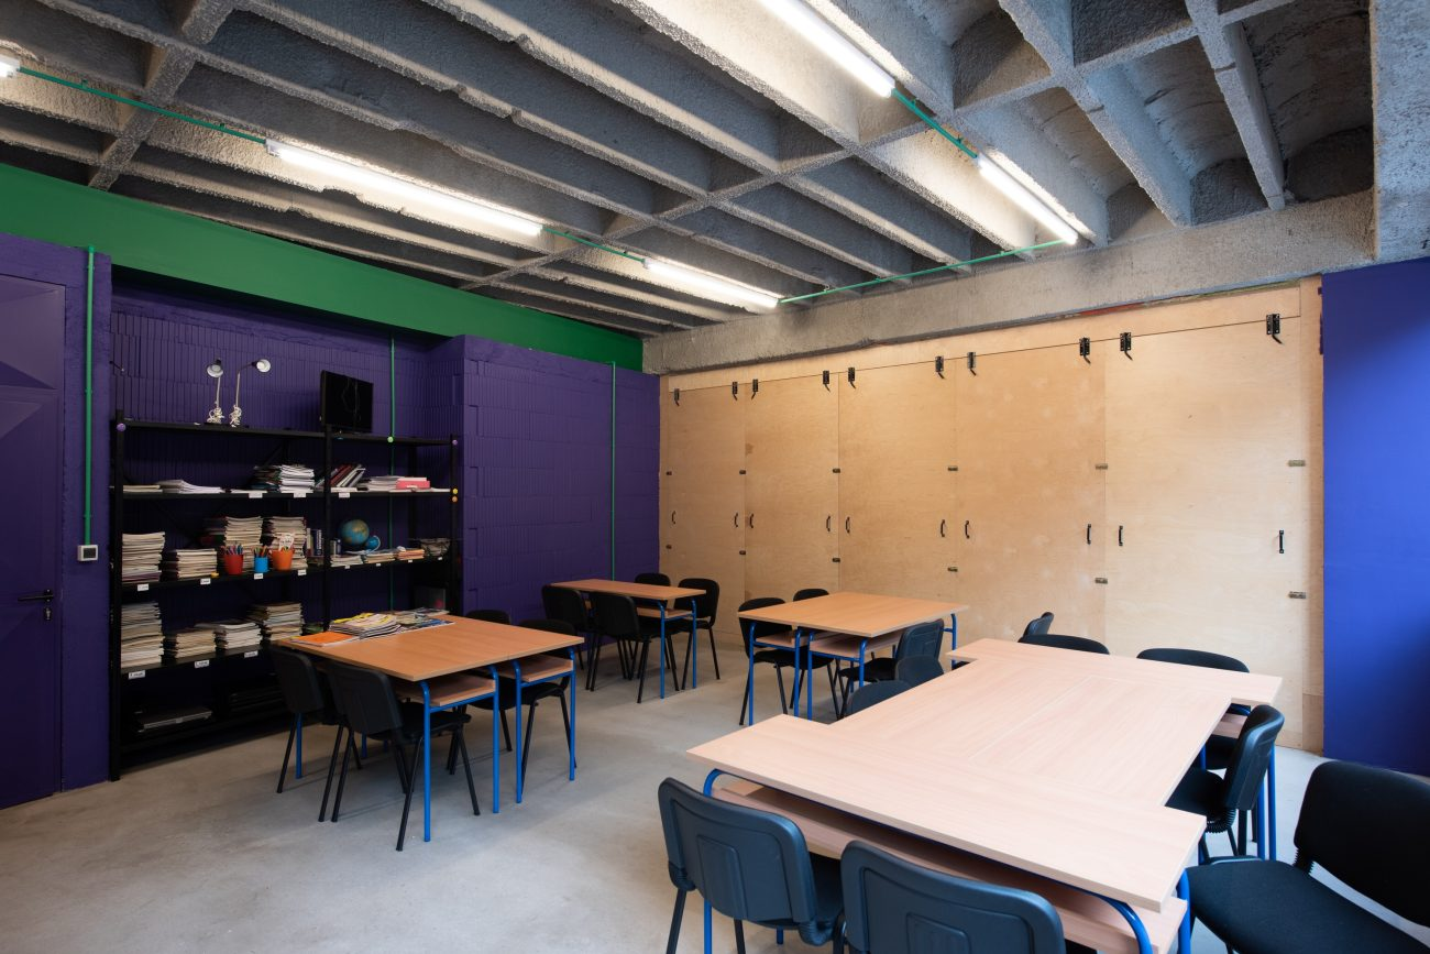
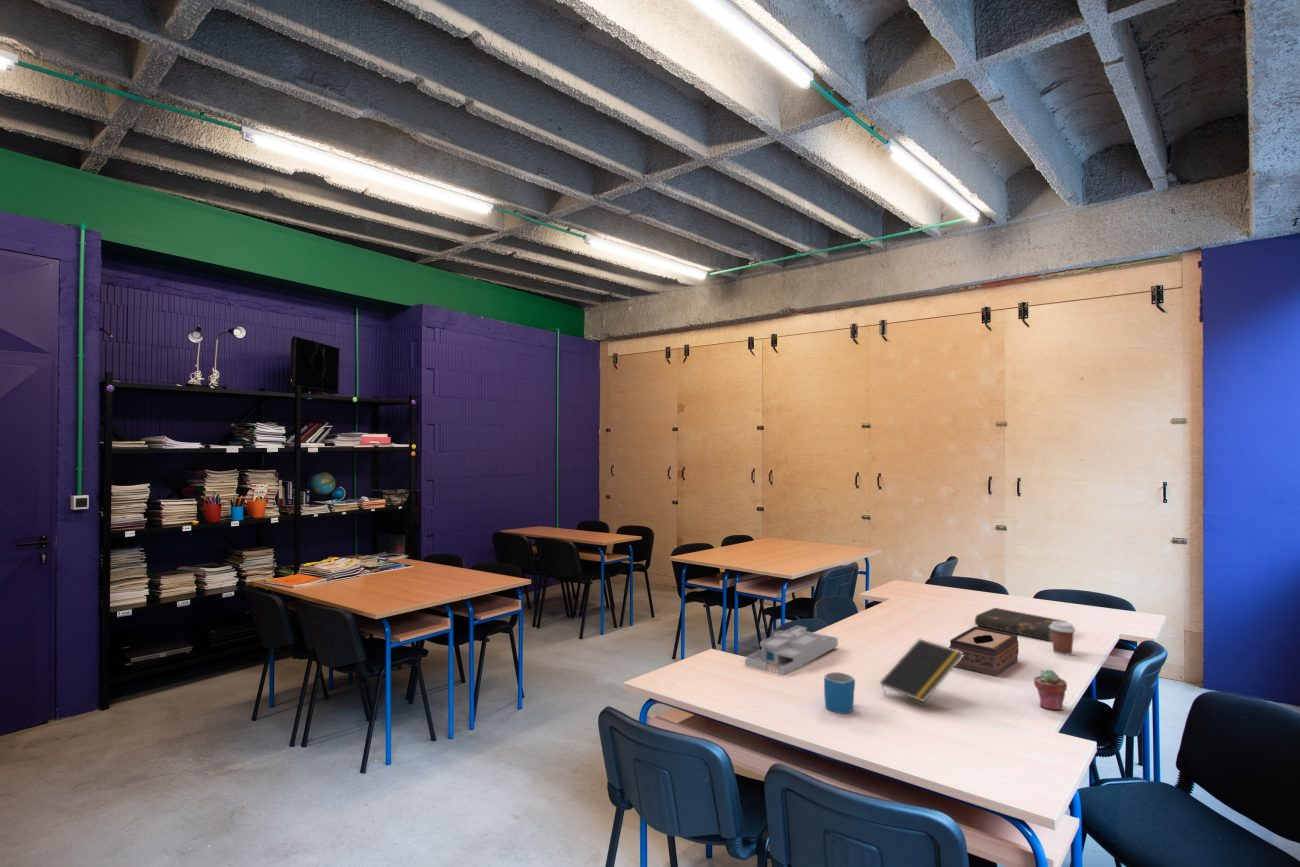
+ mug (842, 691)
+ coffee cup (1062, 638)
+ notepad (921, 673)
+ potted succulent (1050, 687)
+ desk organizer (793, 644)
+ tissue box (984, 650)
+ book (1020, 623)
